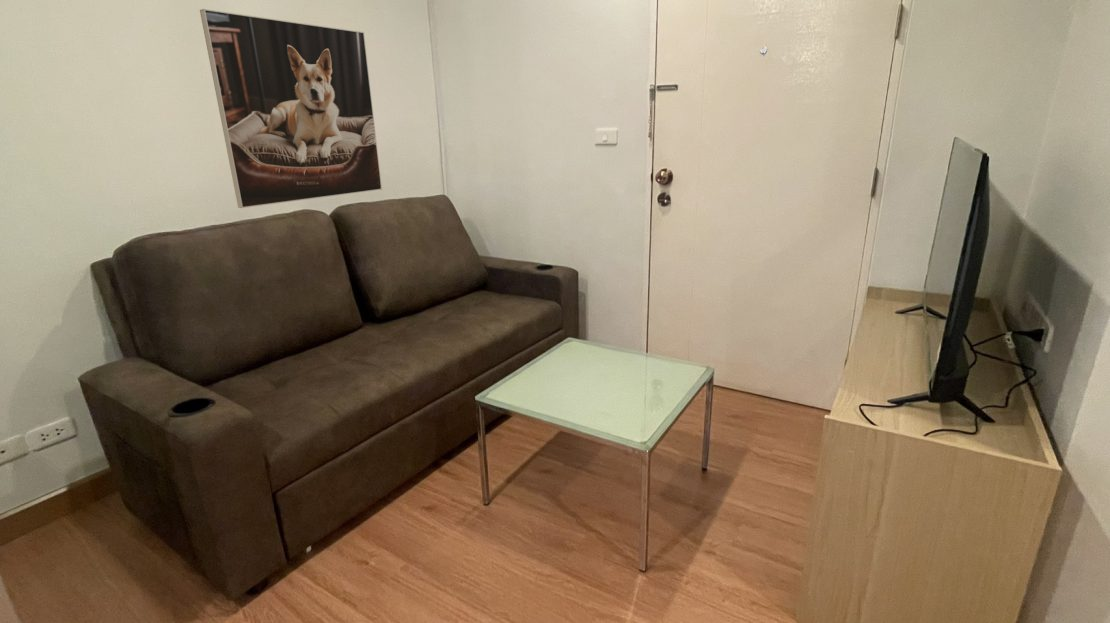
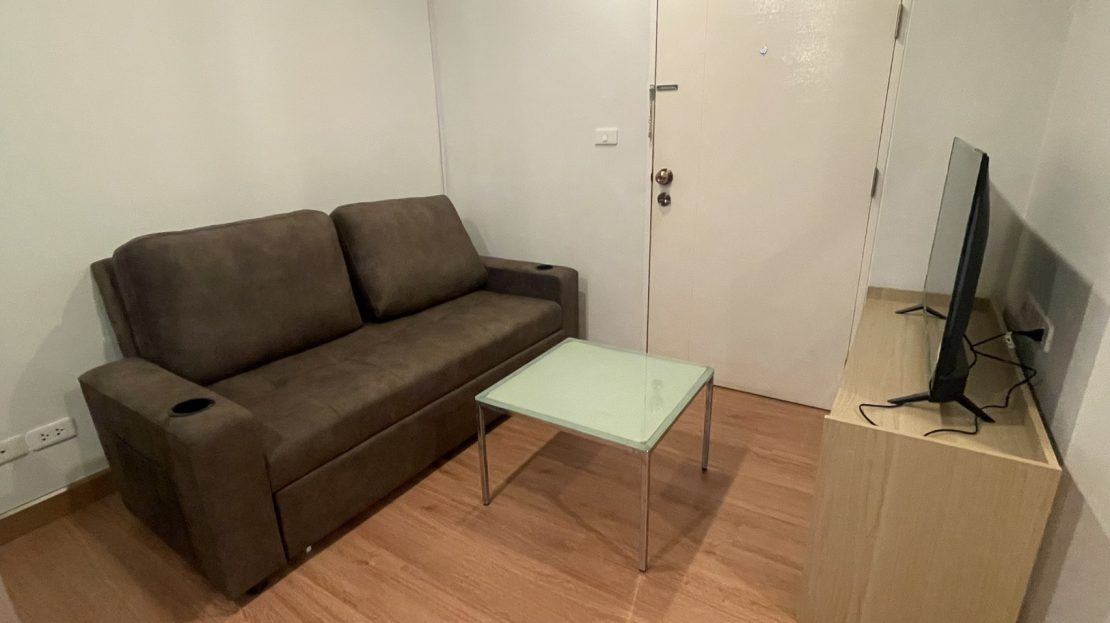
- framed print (305, 113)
